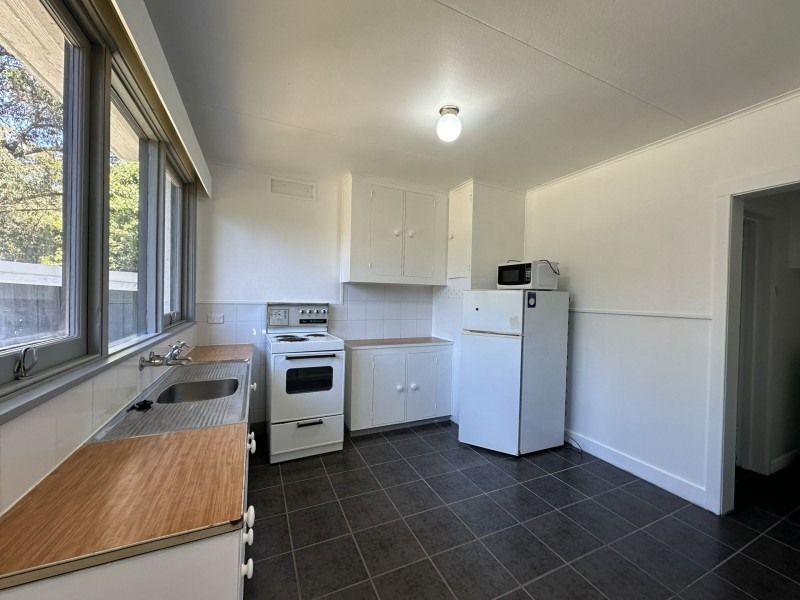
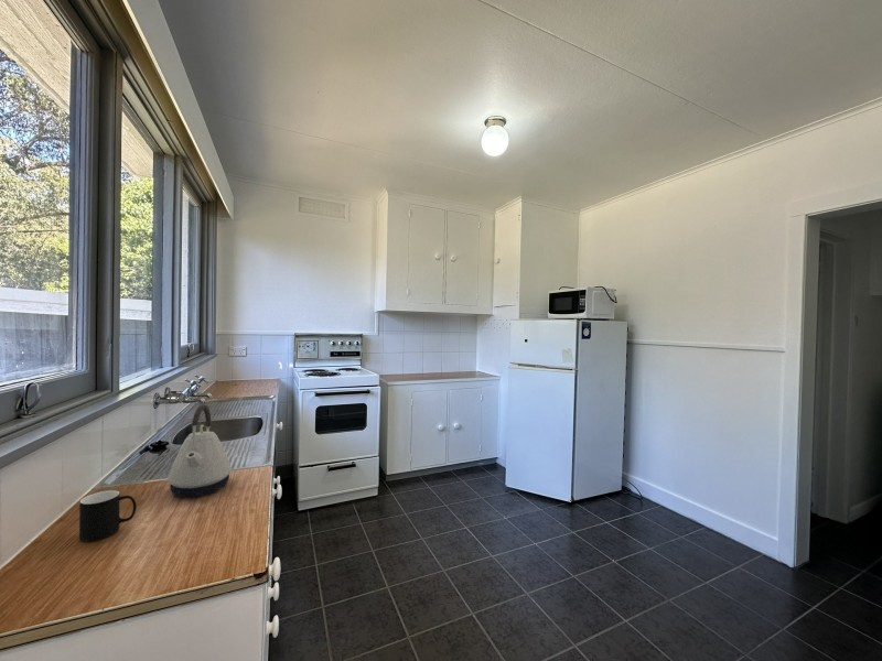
+ kettle (201, 447)
+ cup (108, 513)
